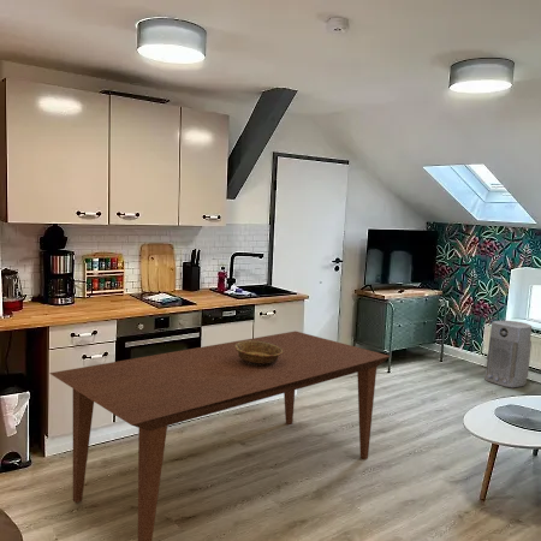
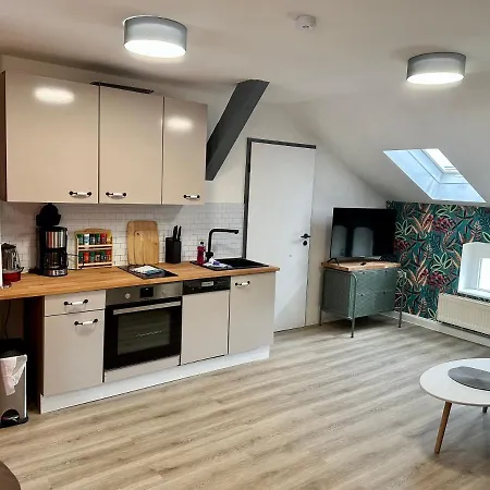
- air purifier (510, 352)
- dining table (230, 408)
- decorative bowl (258, 353)
